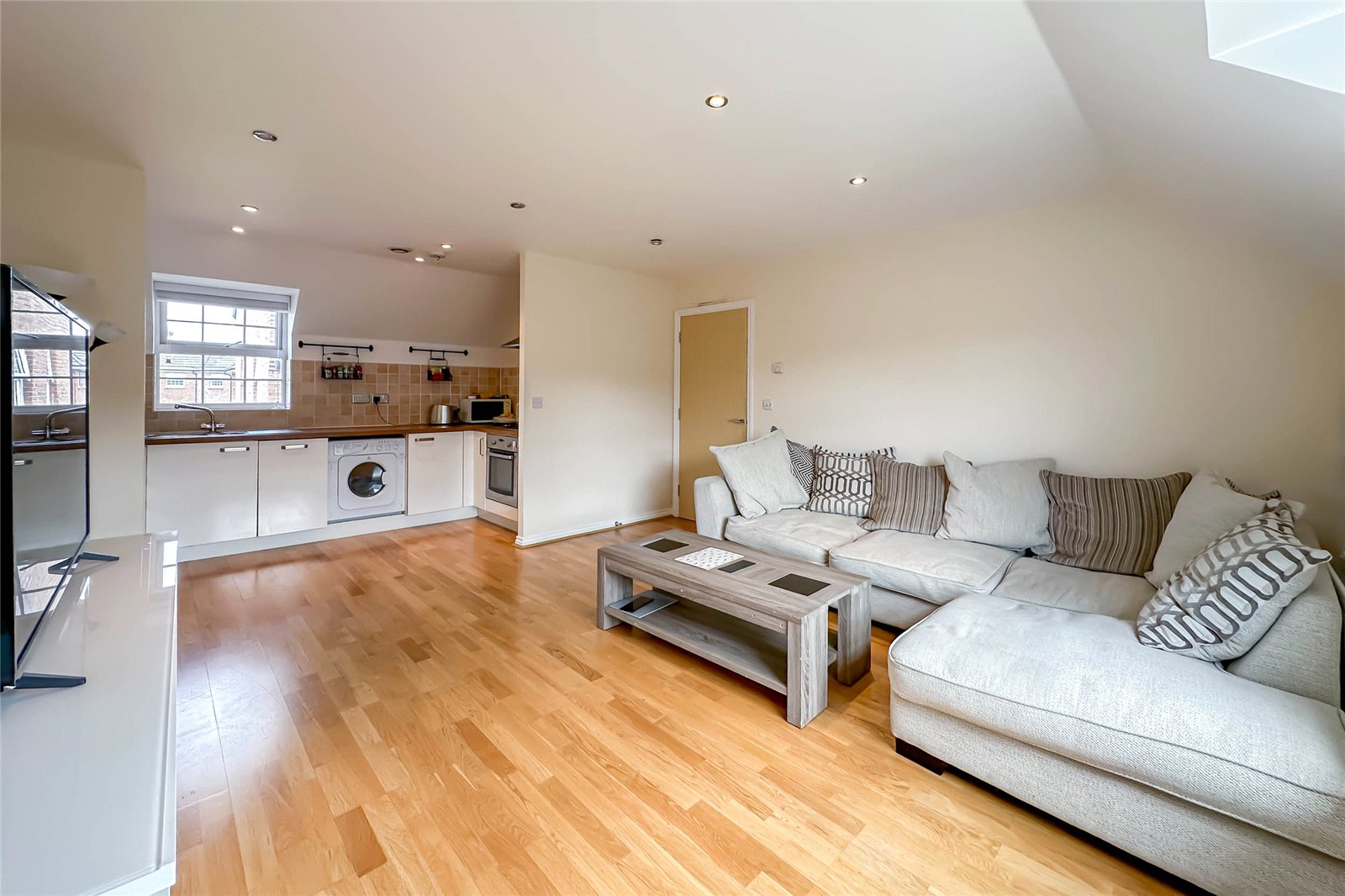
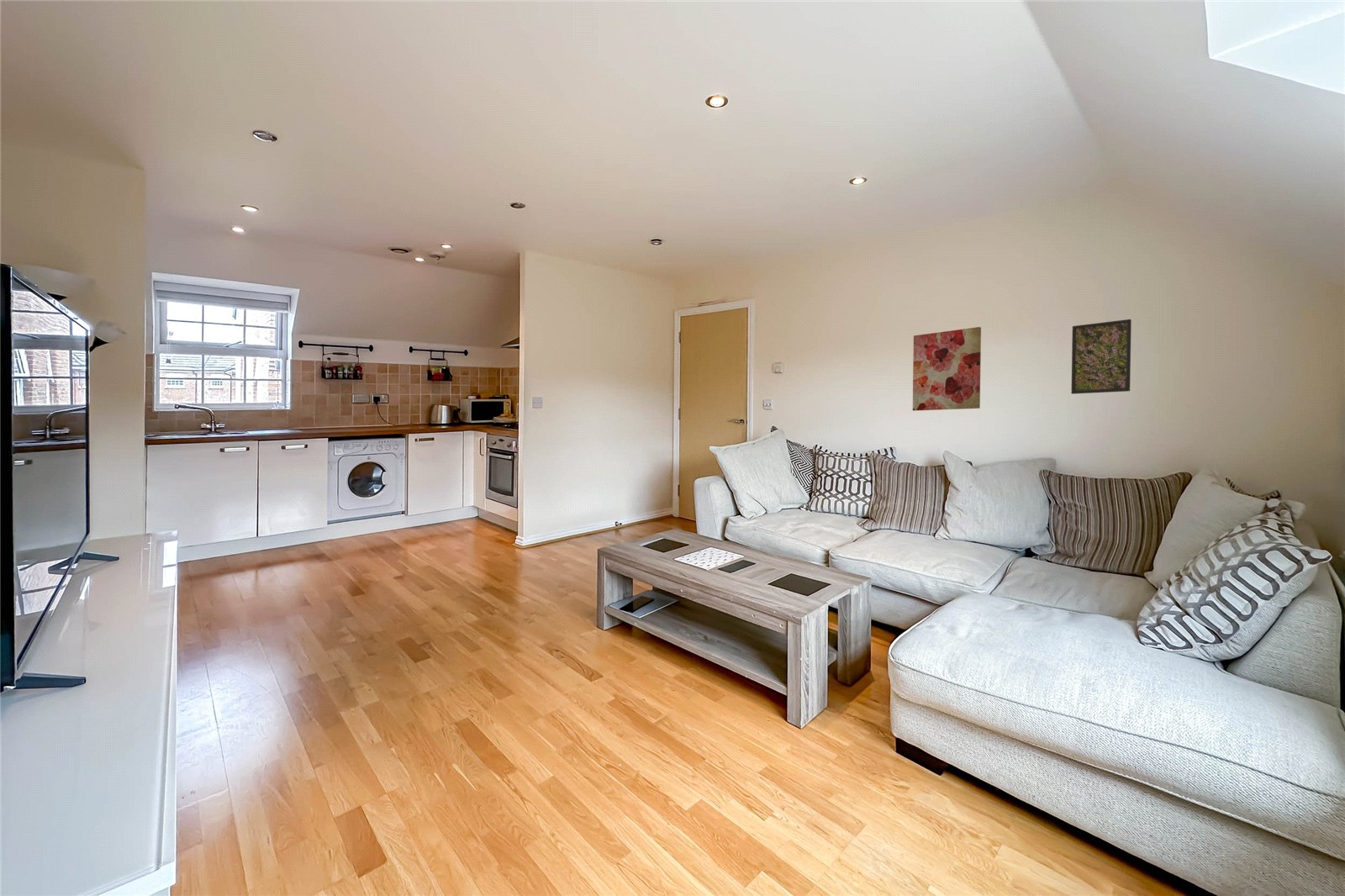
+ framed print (1100, 357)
+ wall art (945, 370)
